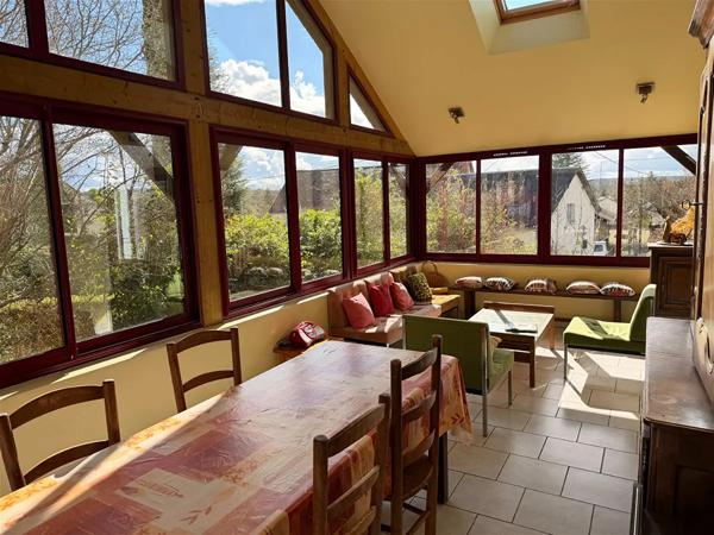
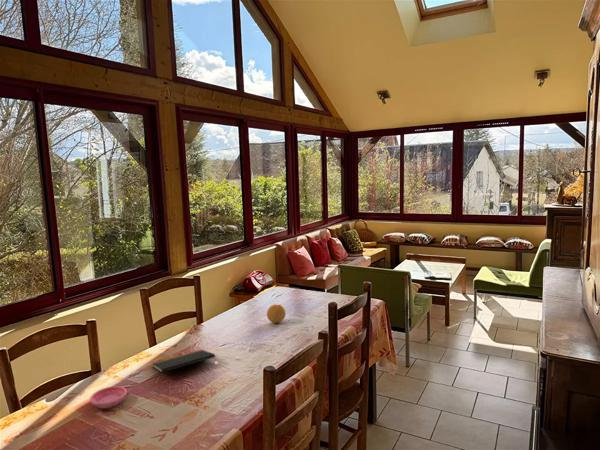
+ fruit (276, 313)
+ notepad (183, 360)
+ saucer (109, 397)
